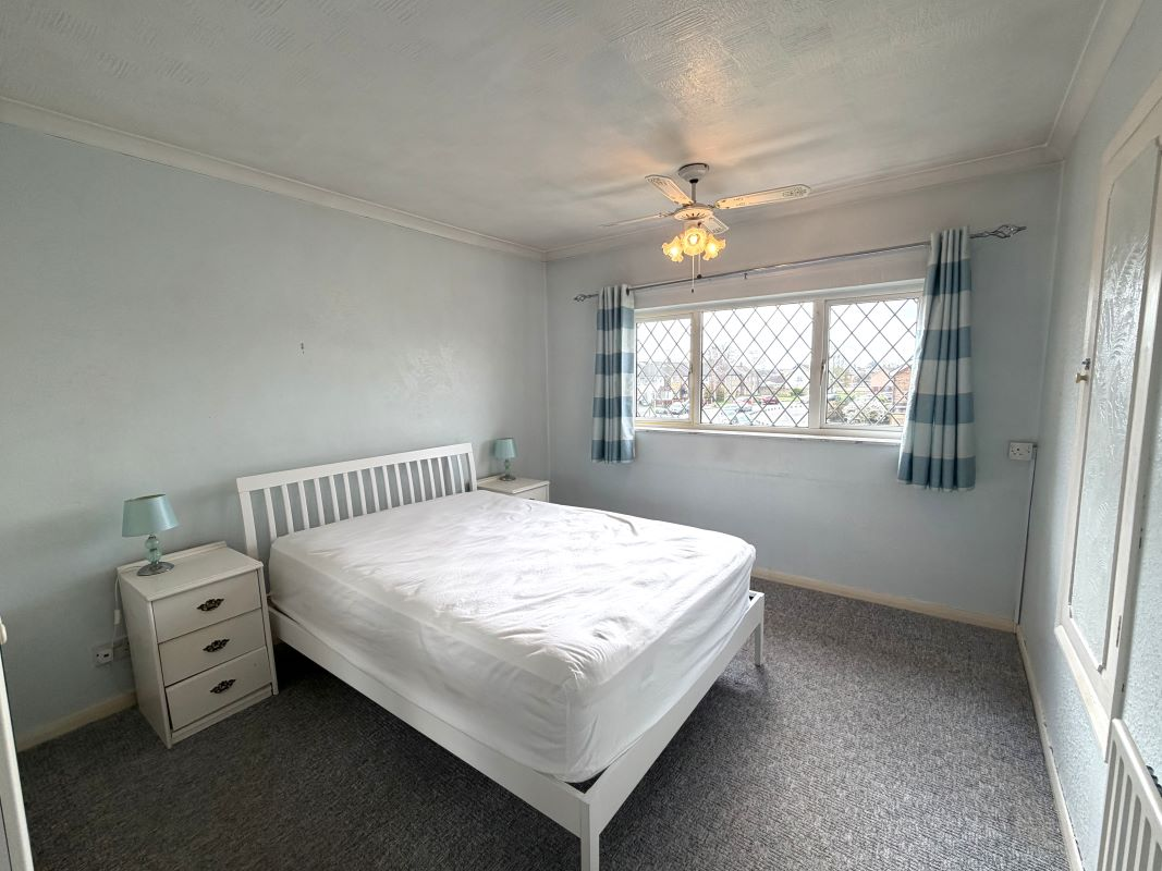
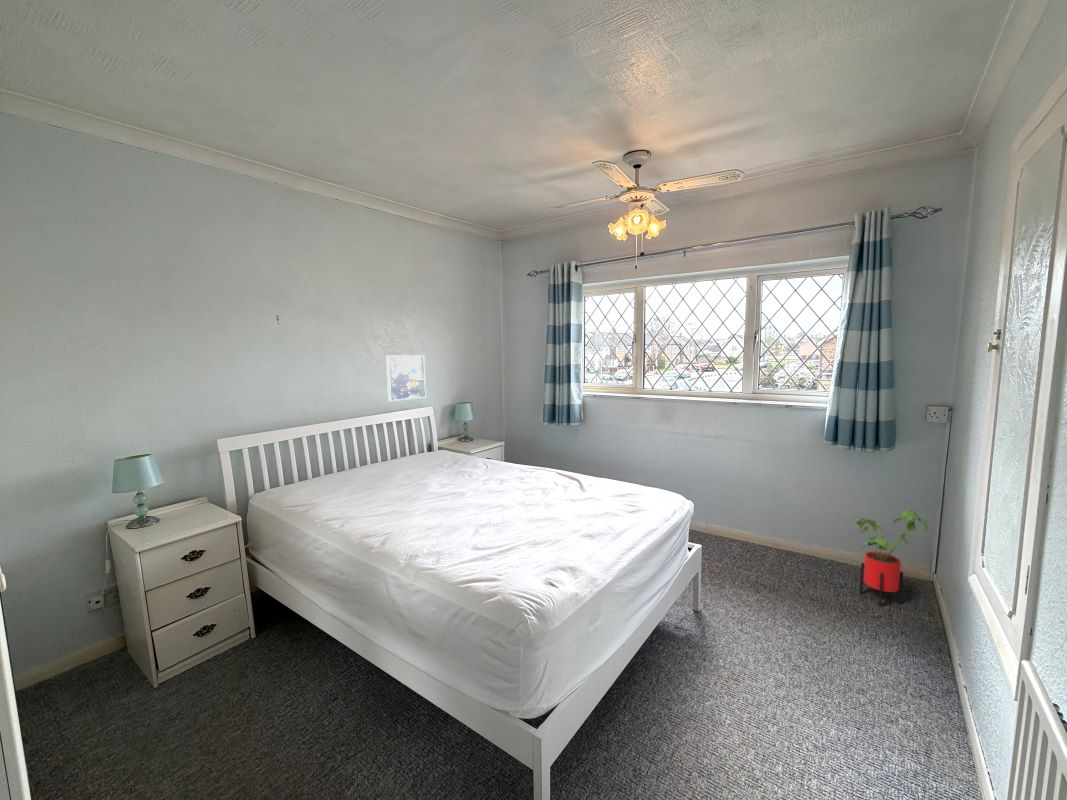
+ house plant (887, 553)
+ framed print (406, 377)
